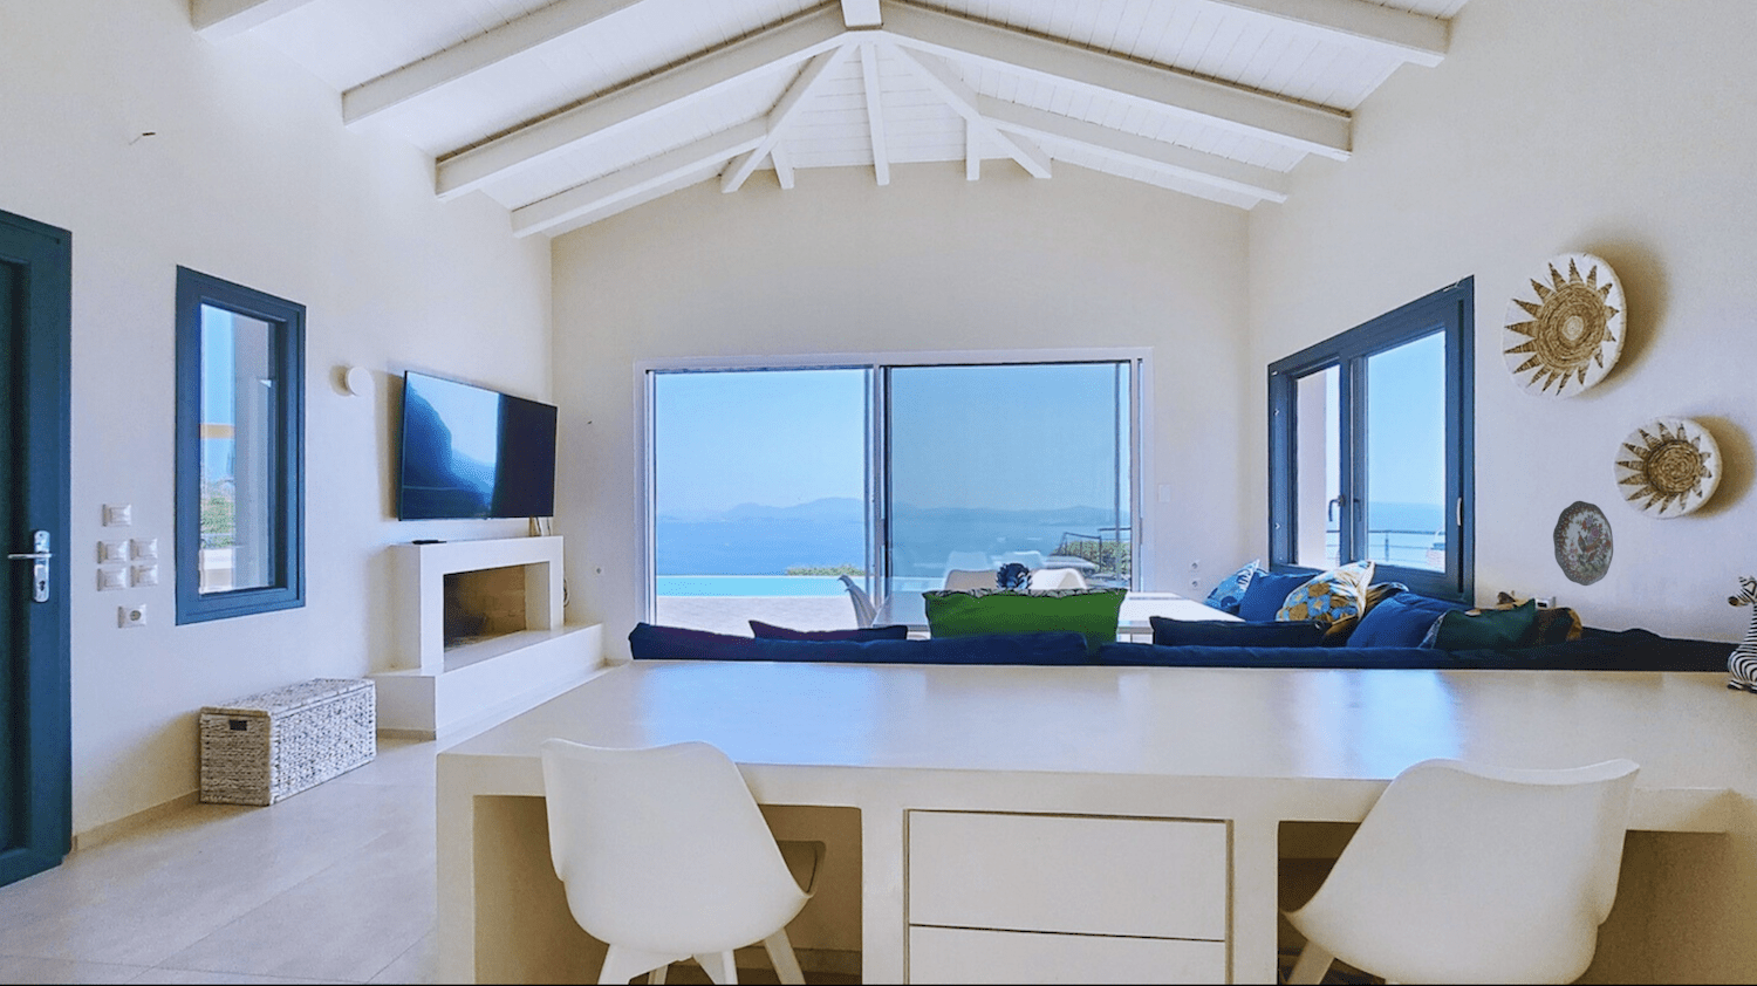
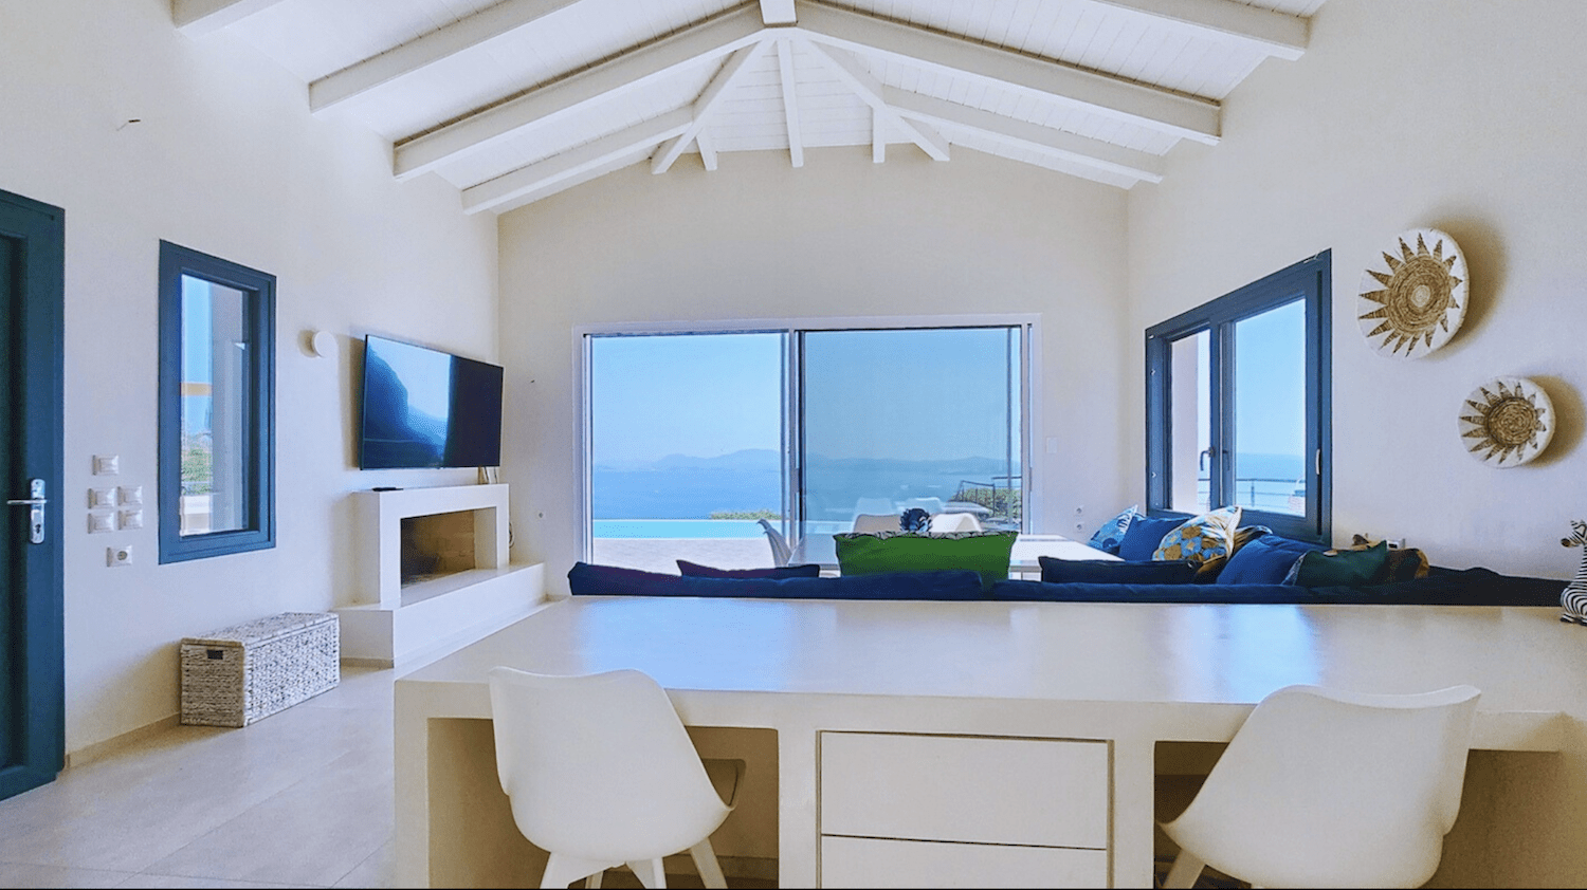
- decorative plate (1584, 542)
